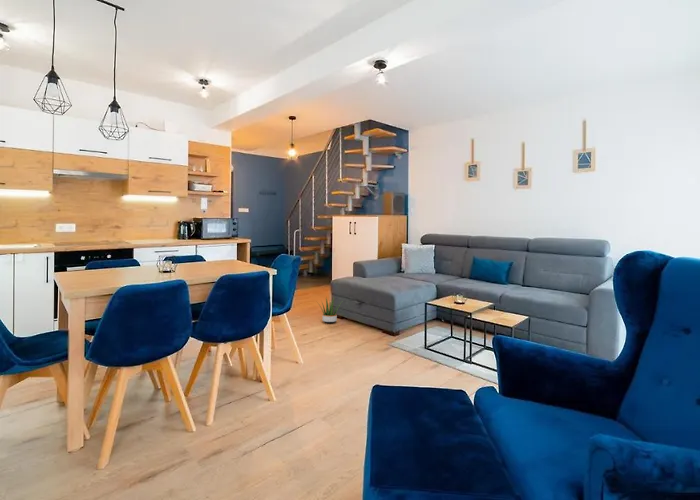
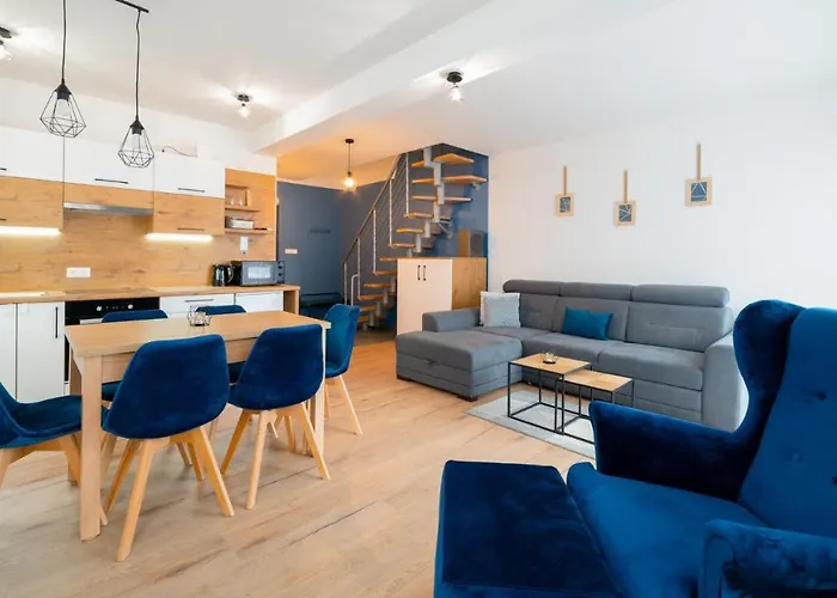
- potted plant (329, 309)
